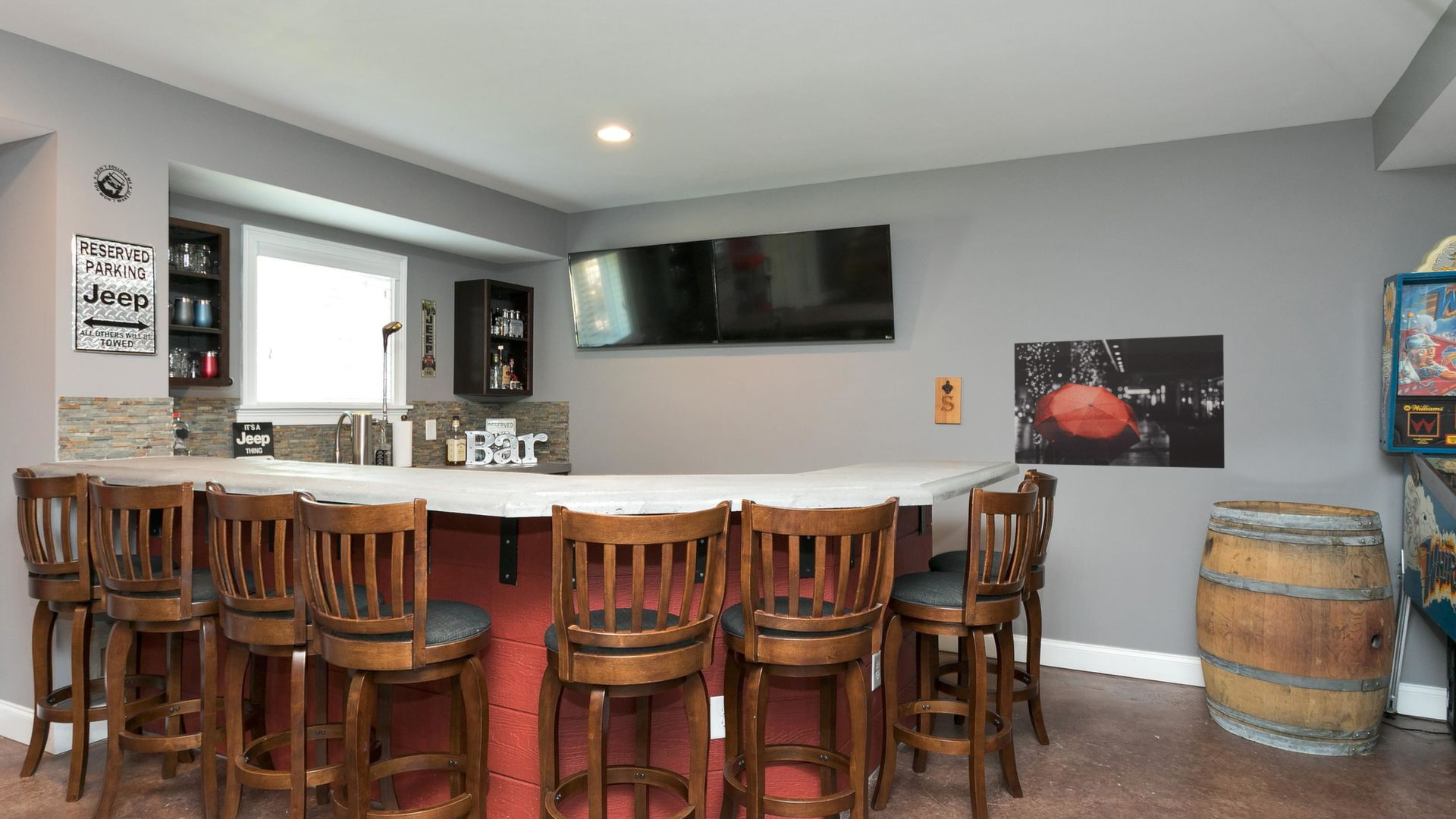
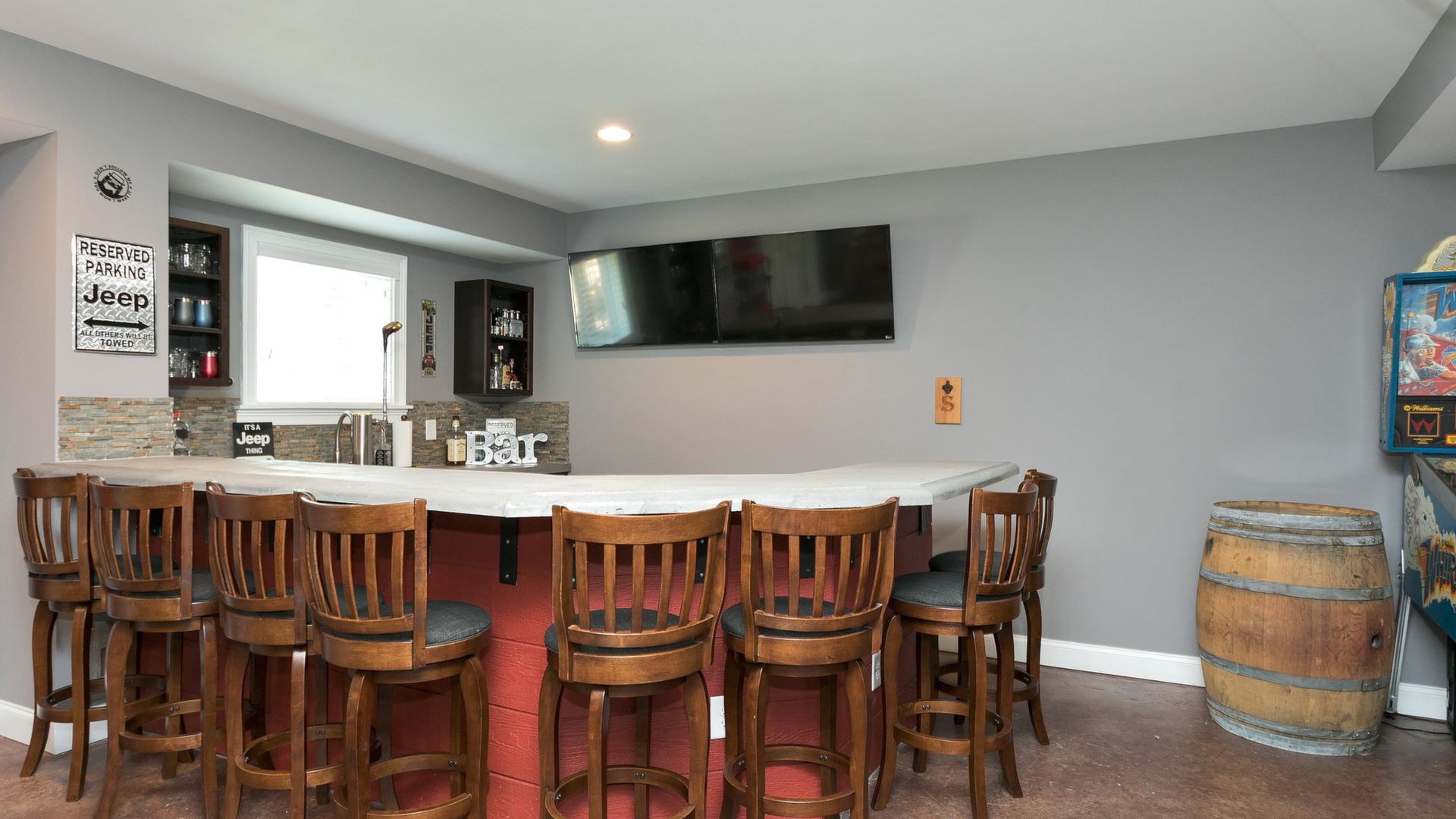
- wall art (1114, 402)
